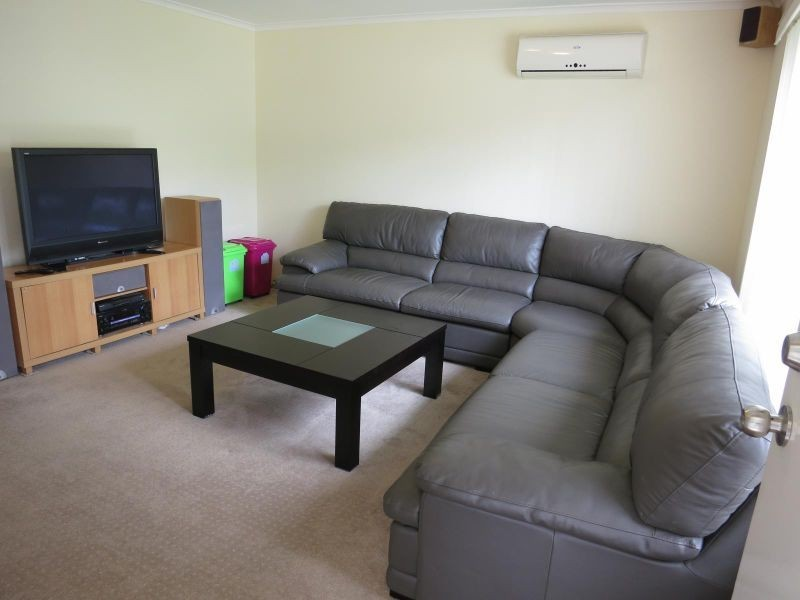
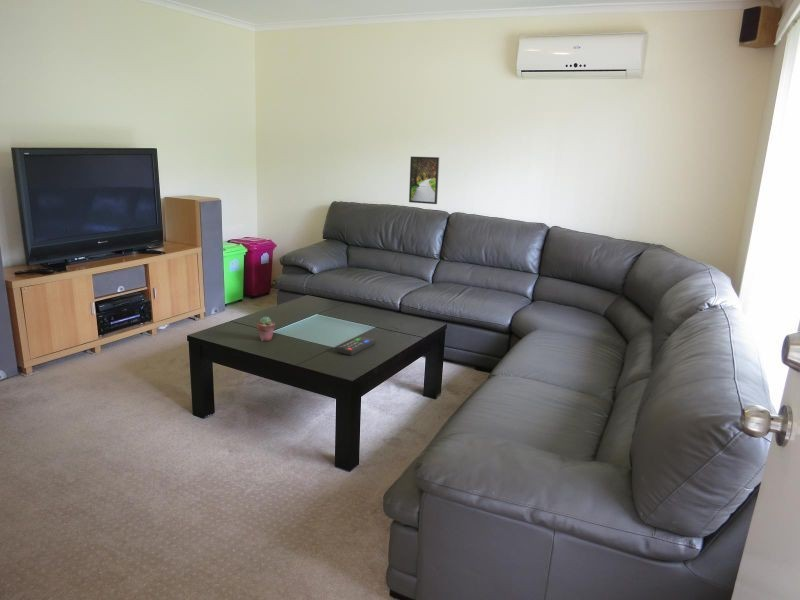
+ remote control (356, 345)
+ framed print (423, 180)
+ potted succulent (266, 328)
